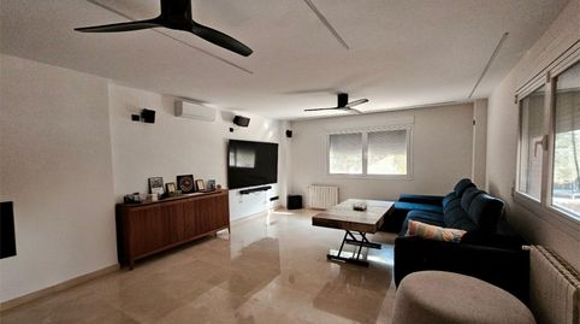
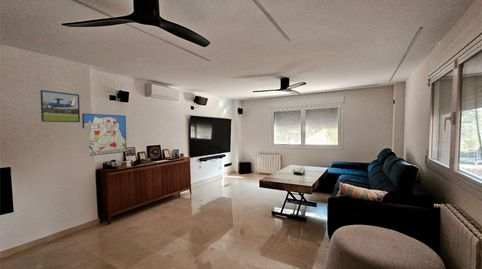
+ wall art (106, 134)
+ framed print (61, 107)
